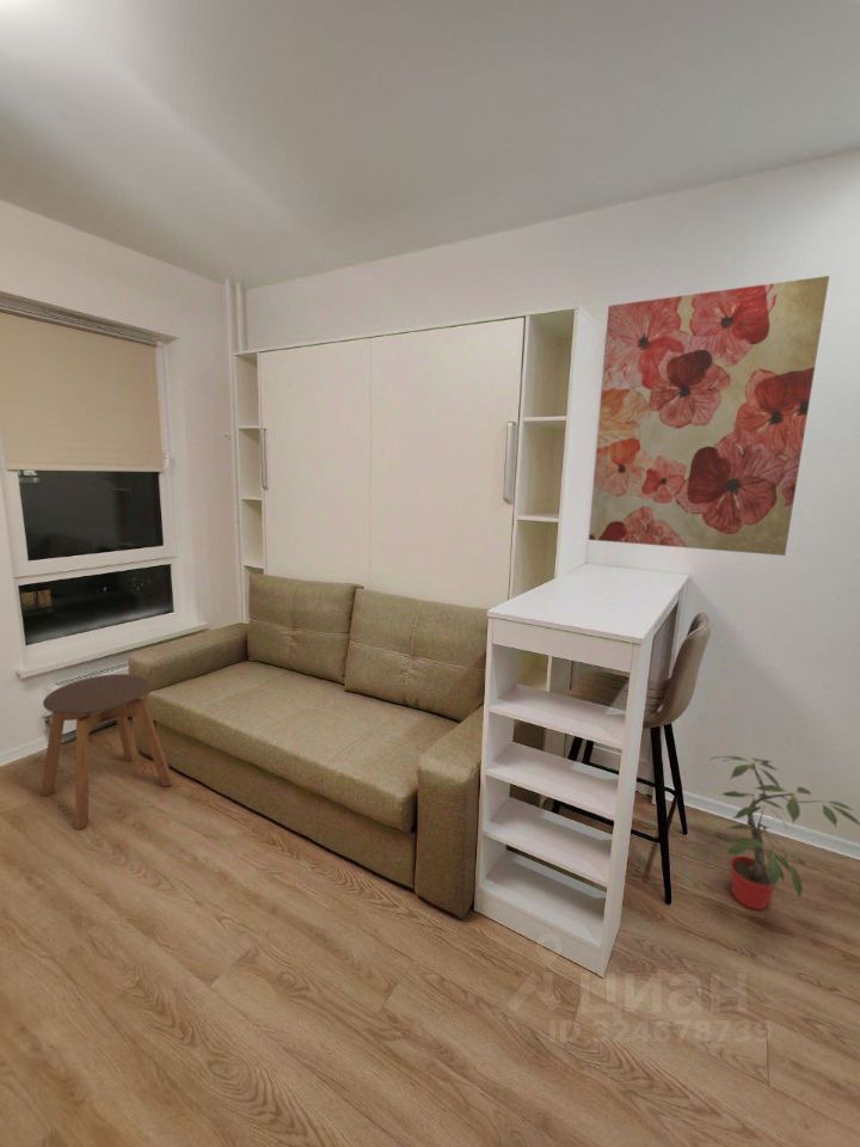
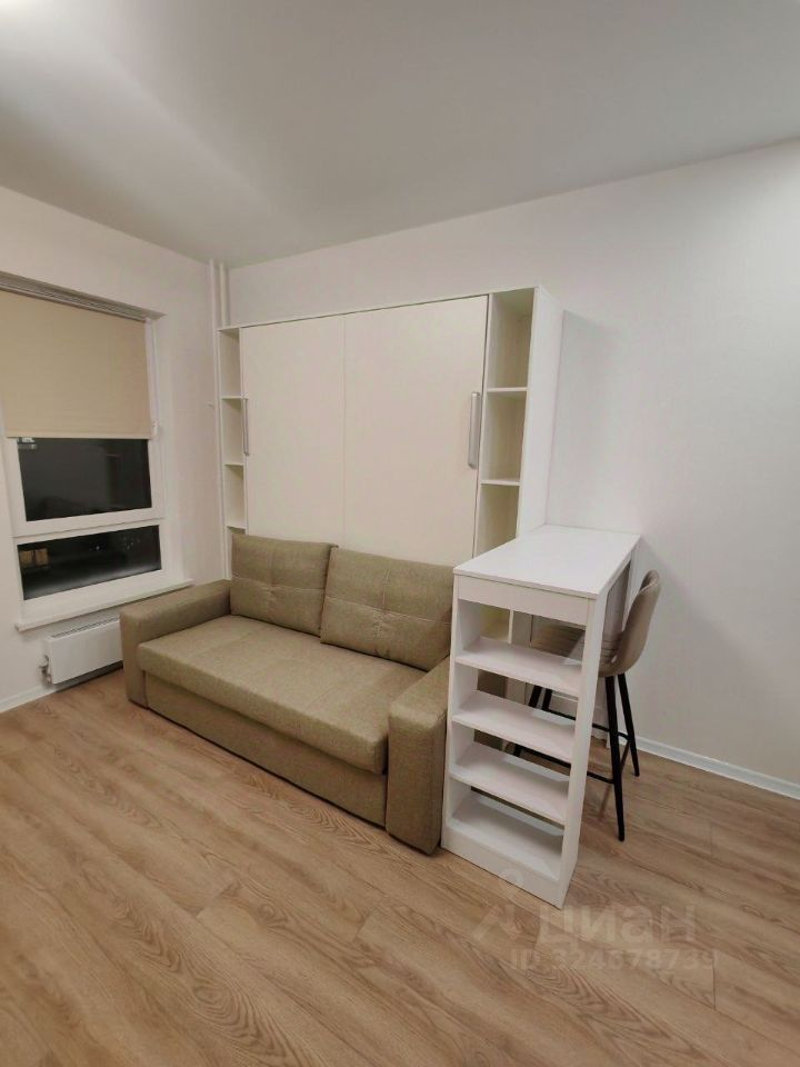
- stool (93, 728)
- wall art (693, 425)
- potted plant (763, 832)
